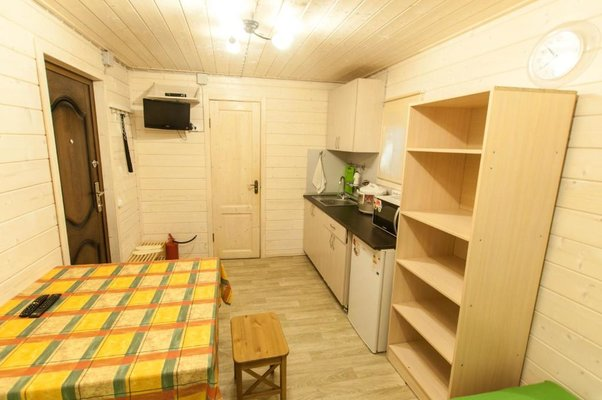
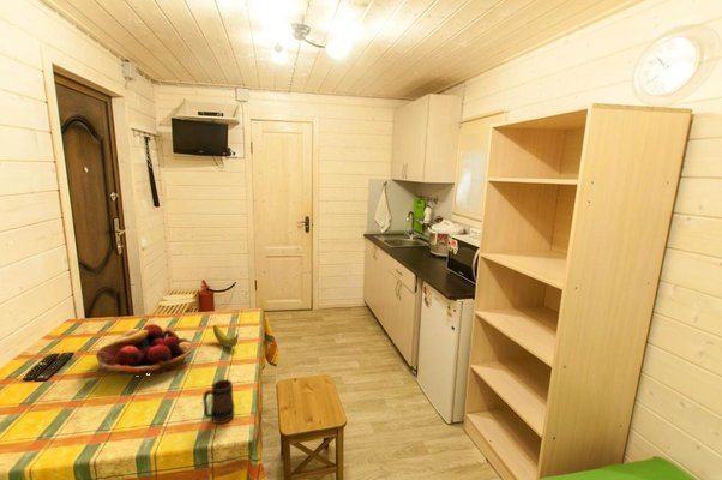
+ mug (218, 402)
+ banana (225, 337)
+ fruit basket (144, 348)
